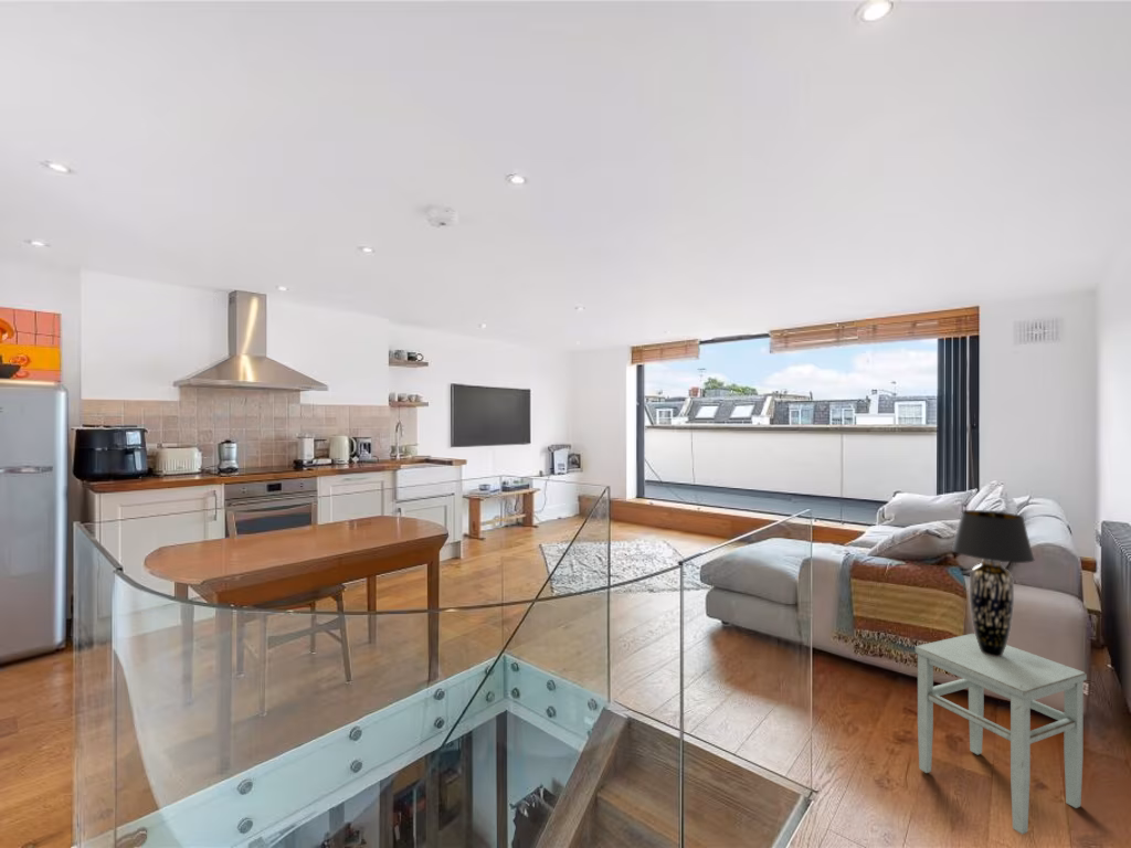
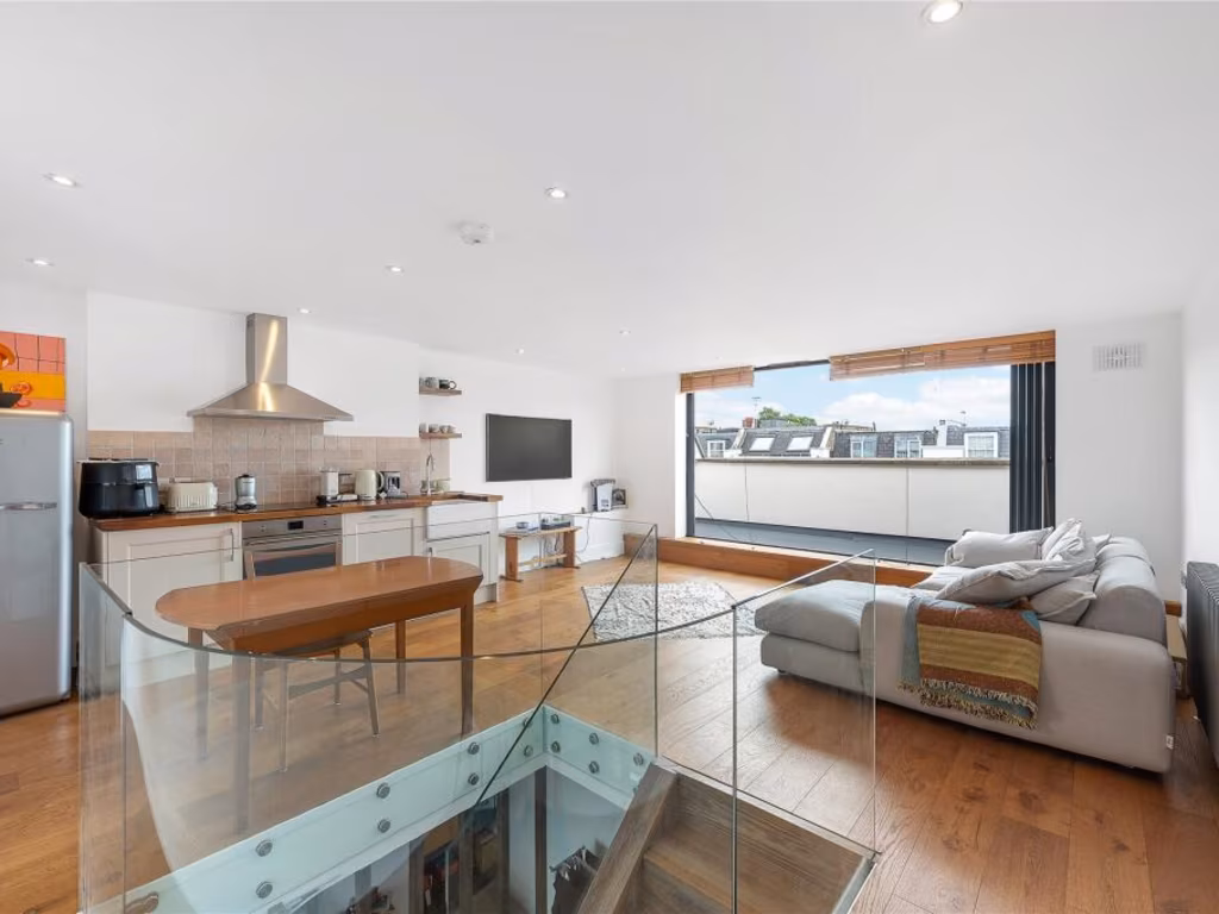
- stool (995, 723)
- table lamp (991, 583)
